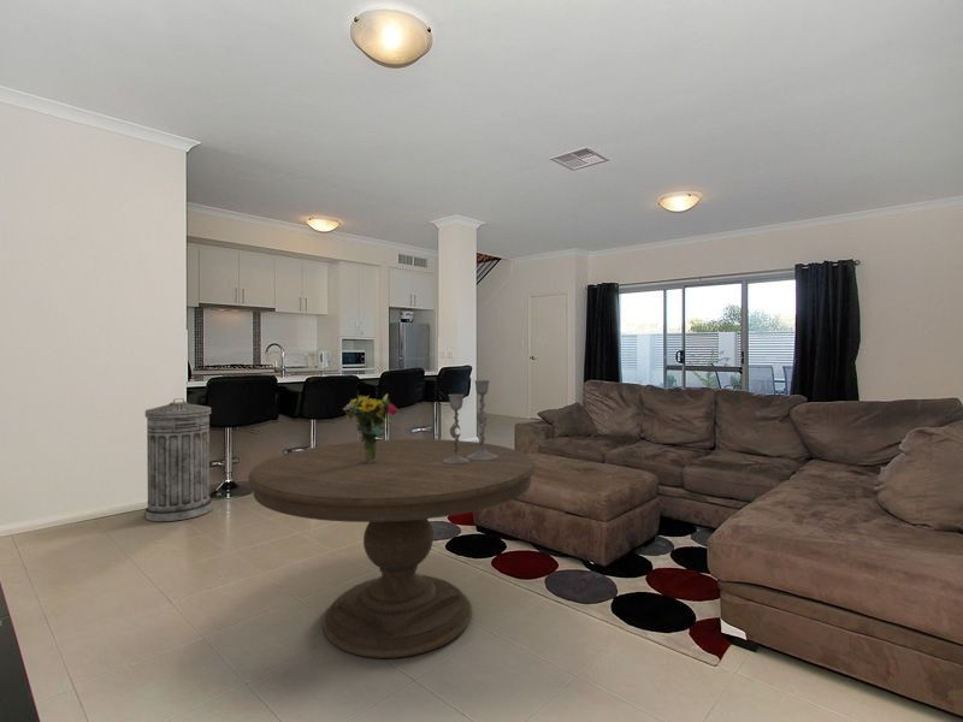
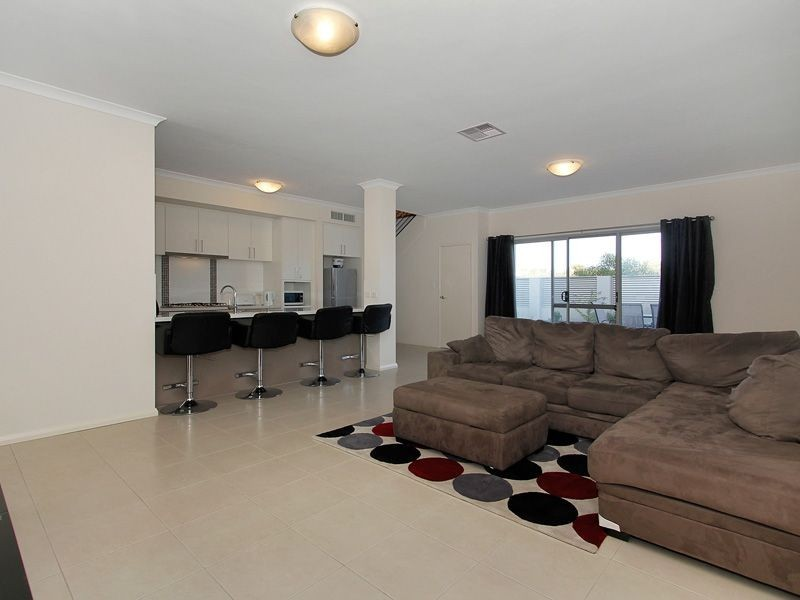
- dining table (398, 537)
- trash can (178, 455)
- bouquet (371, 427)
- candlestick (477, 418)
